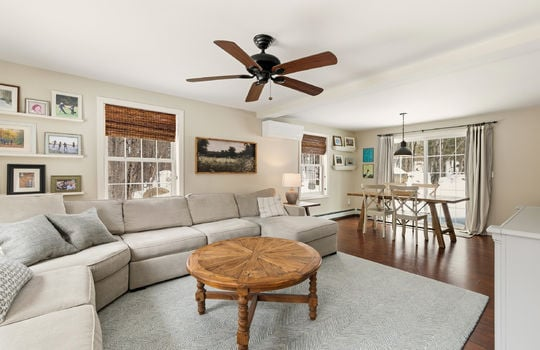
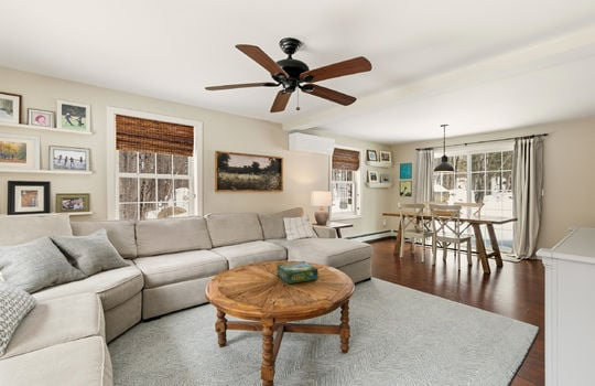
+ board game (296, 271)
